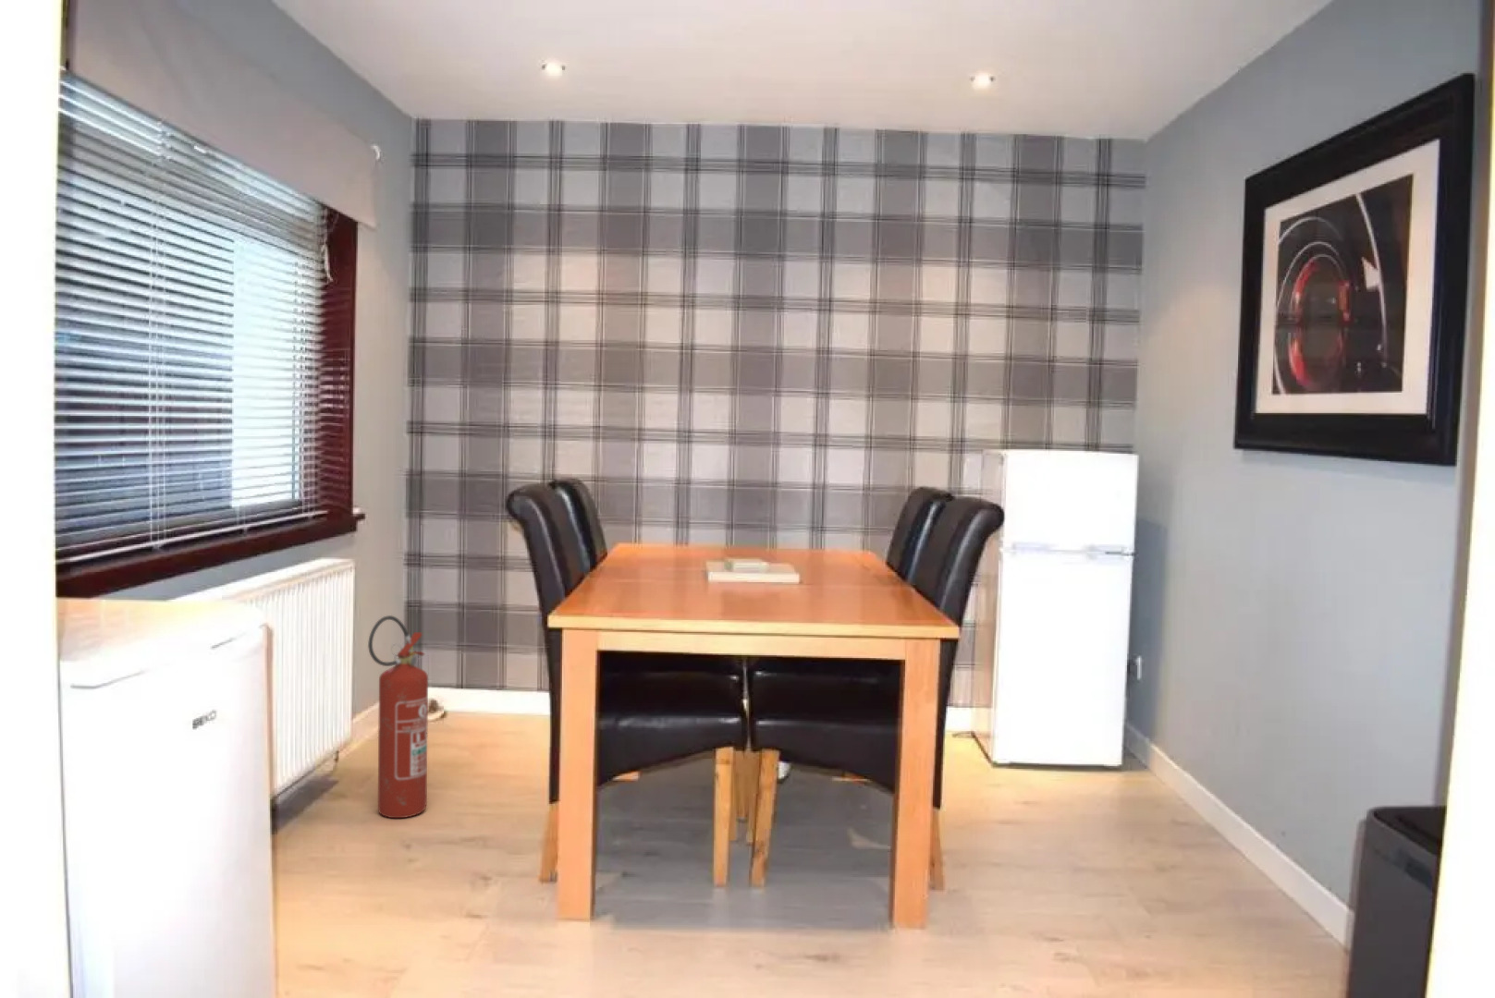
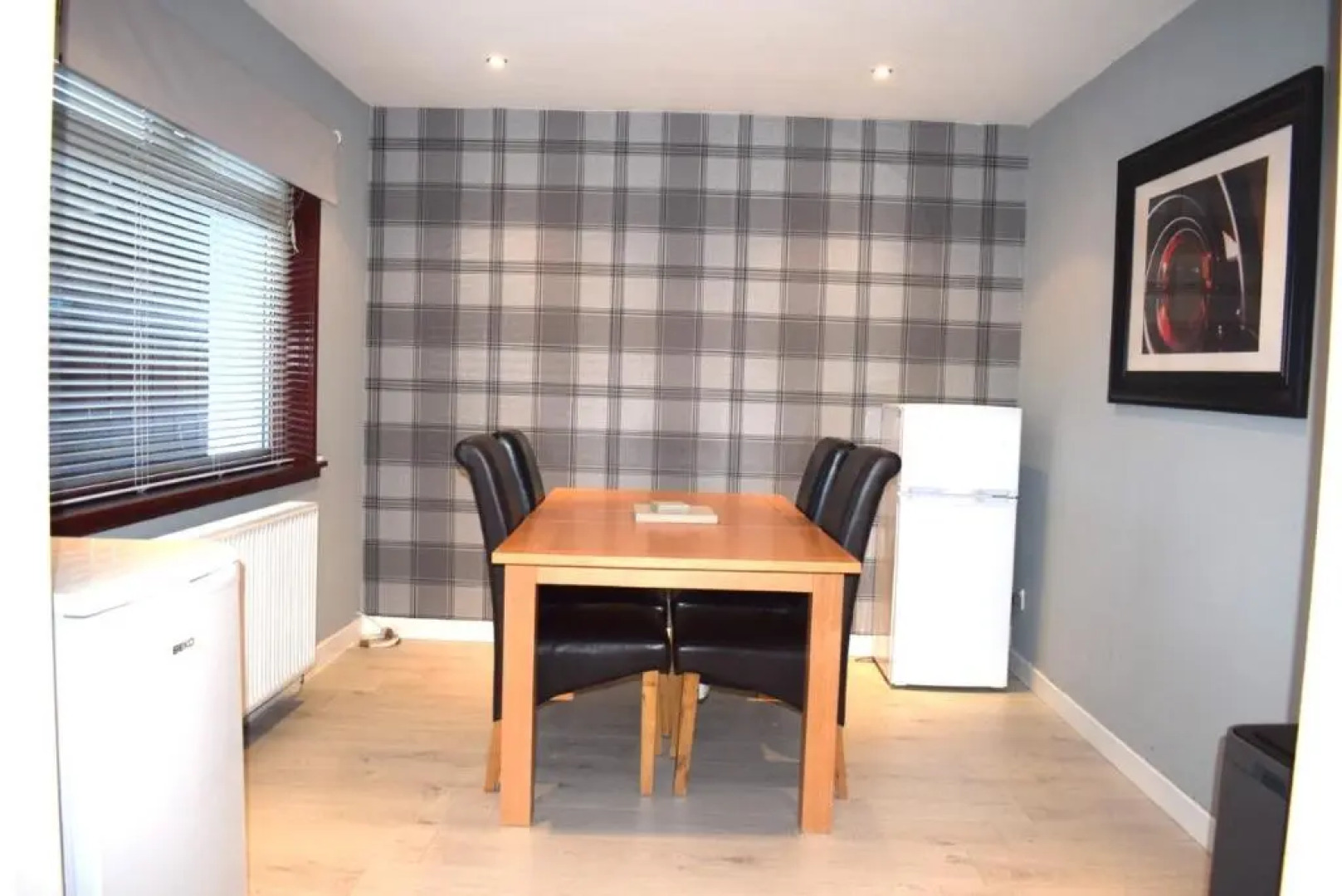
- fire extinguisher (395, 714)
